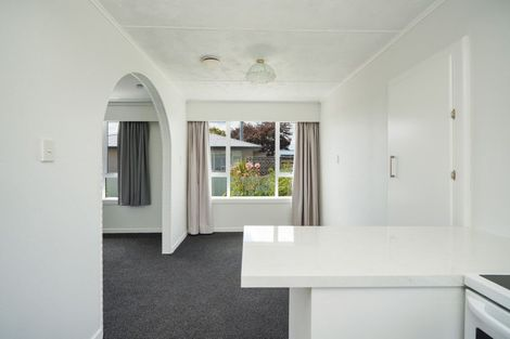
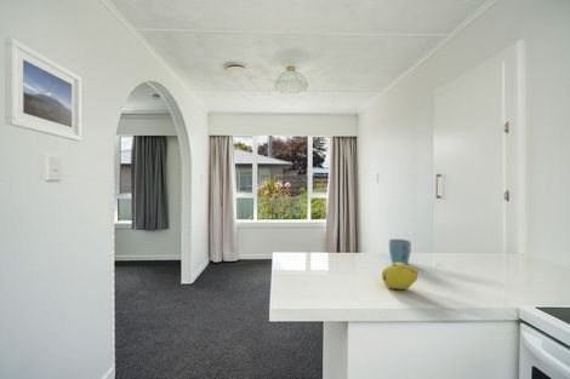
+ mug (401, 252)
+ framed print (49, 97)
+ fruit (400, 275)
